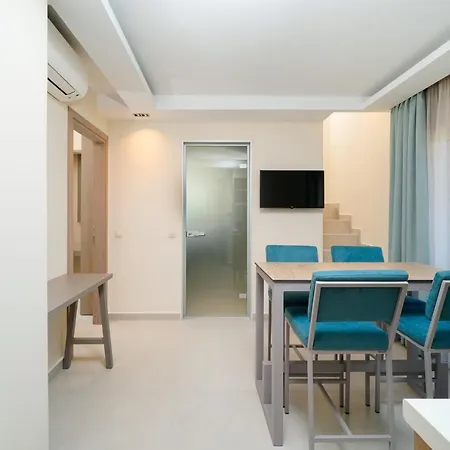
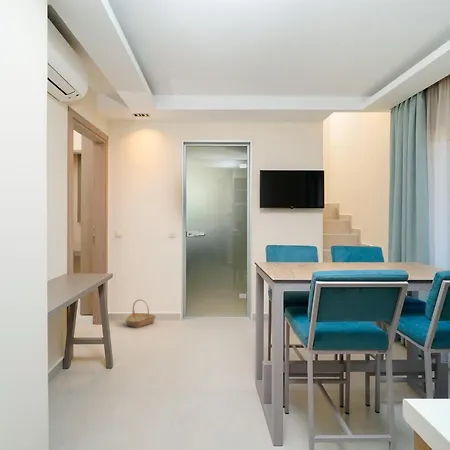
+ basket (140, 313)
